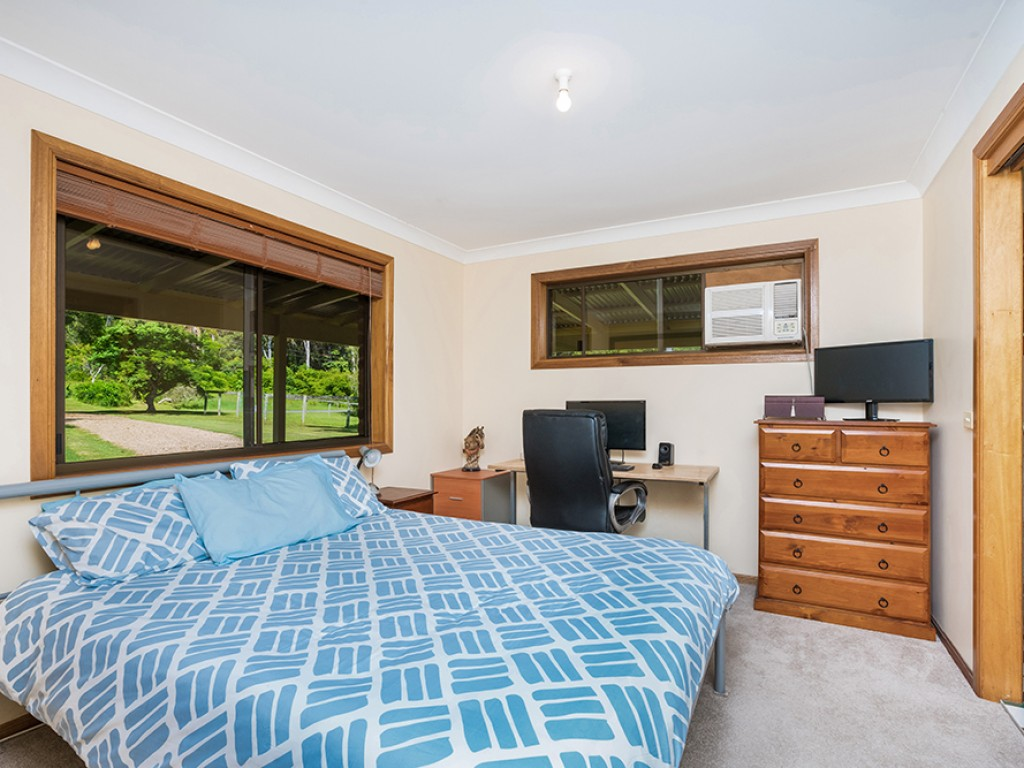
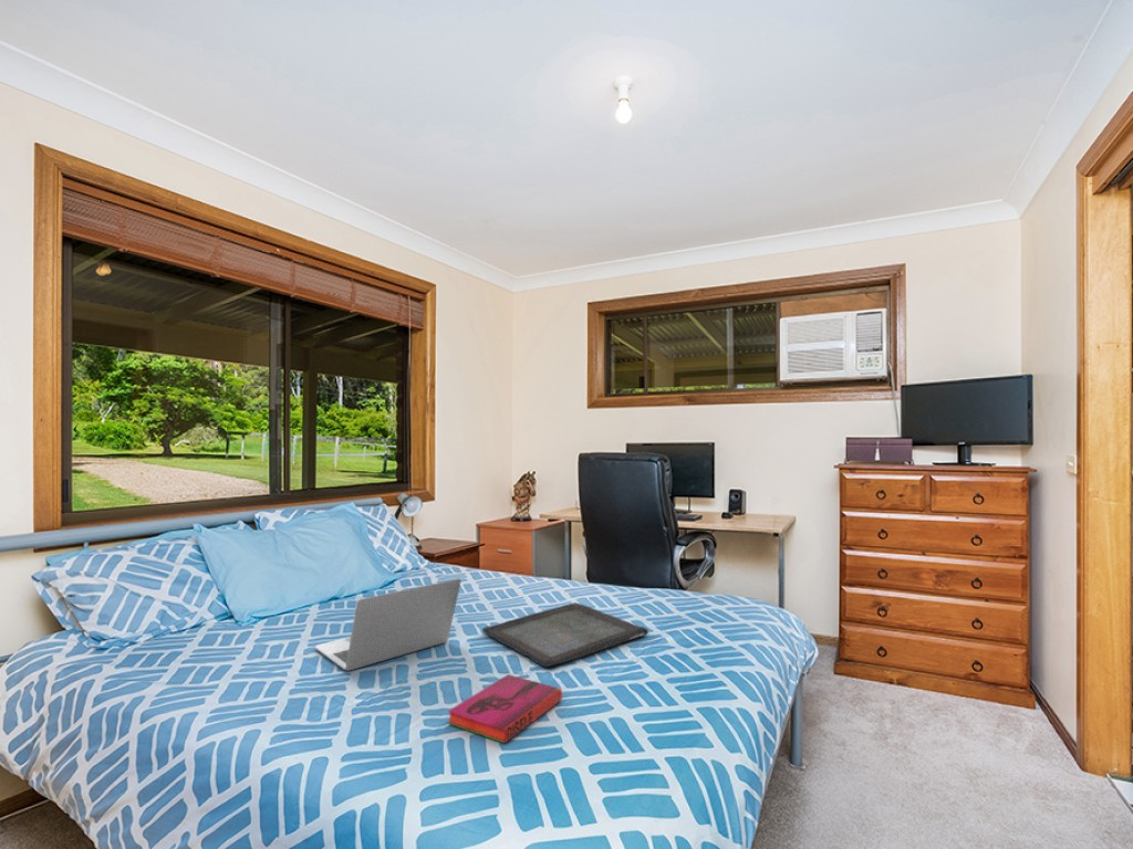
+ laptop (387, 614)
+ hardback book (507, 705)
+ serving tray (563, 630)
